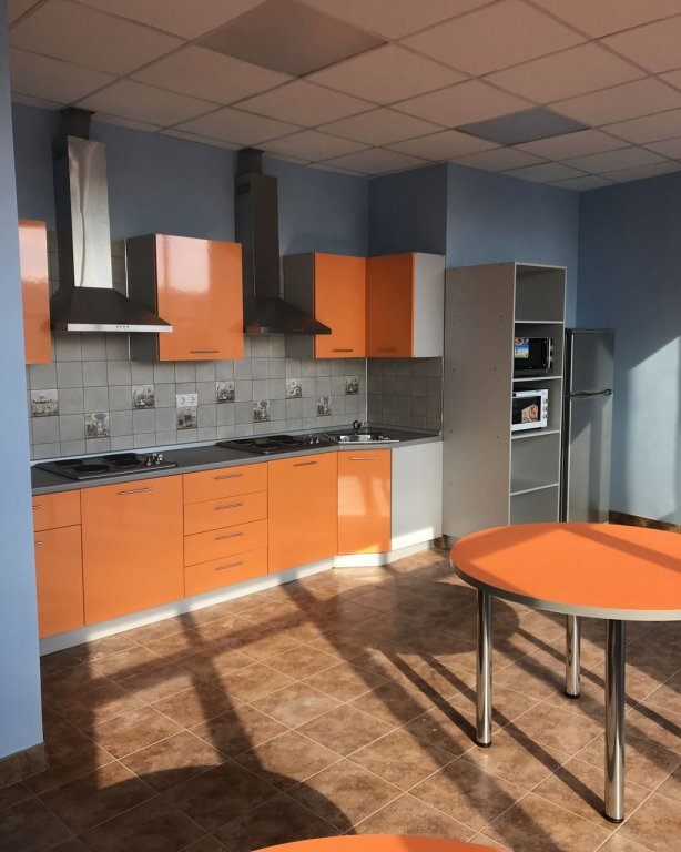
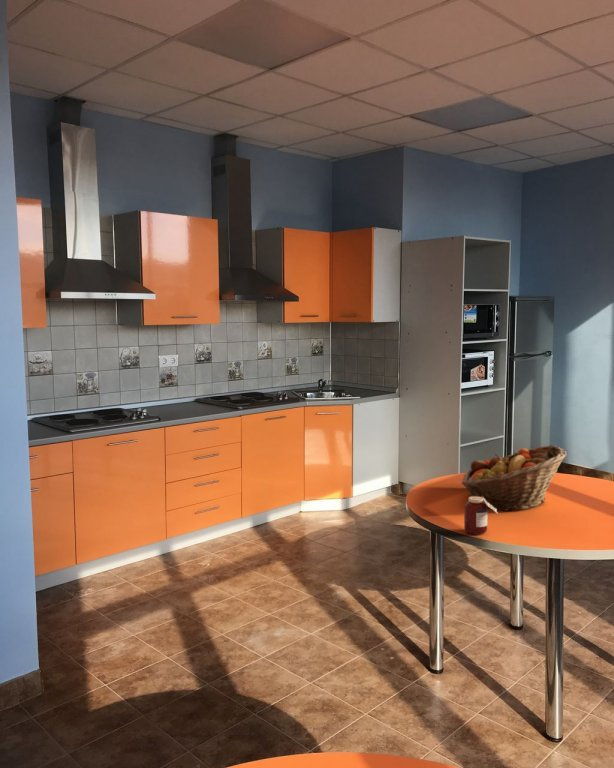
+ jar (480, 515)
+ fruit basket (512, 474)
